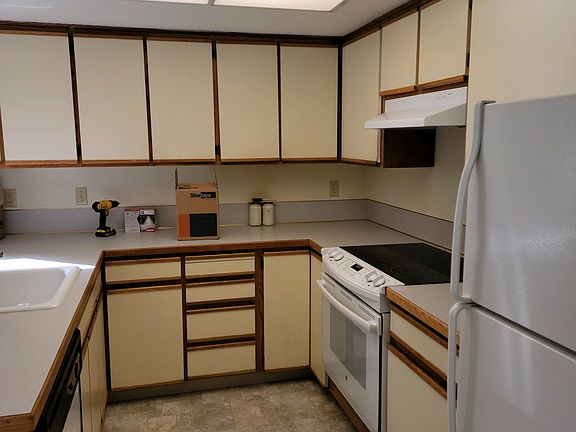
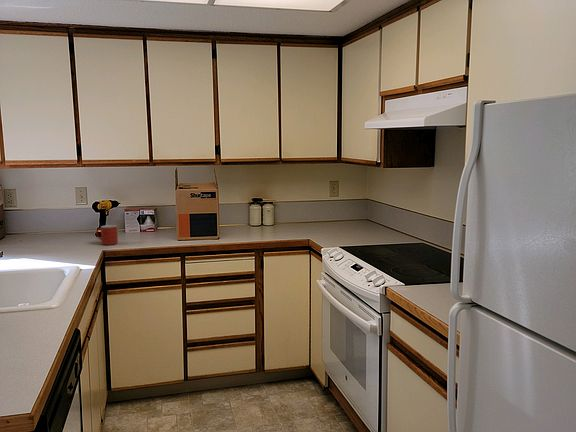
+ mug (106, 234)
